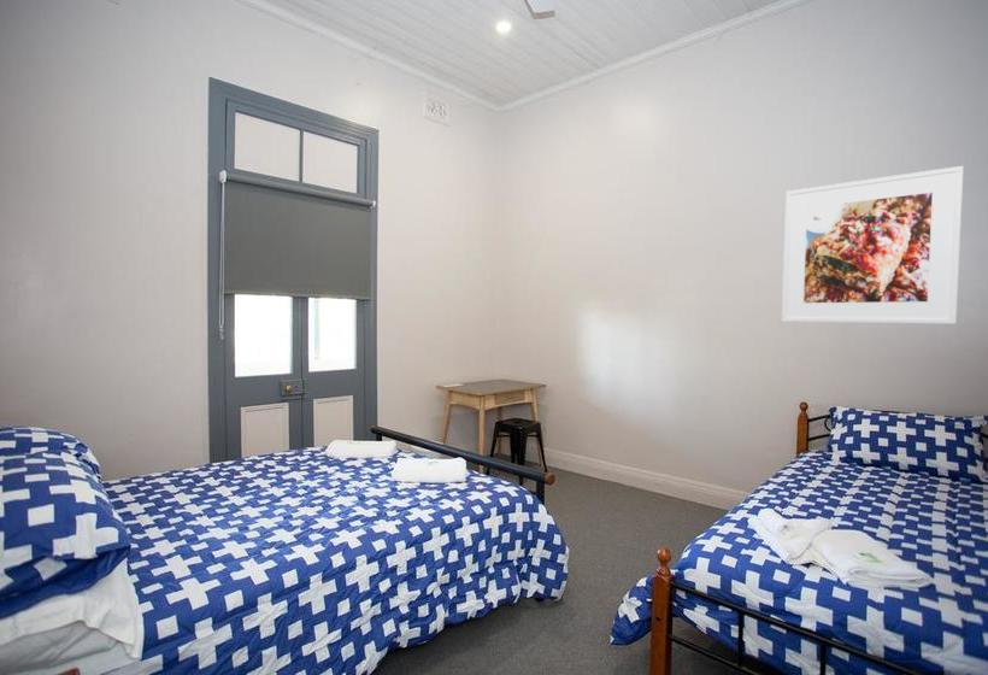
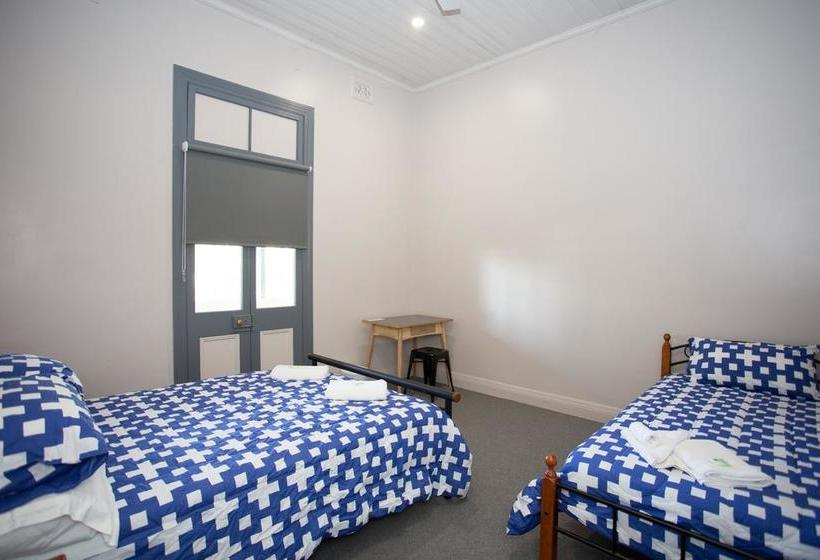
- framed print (863, 251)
